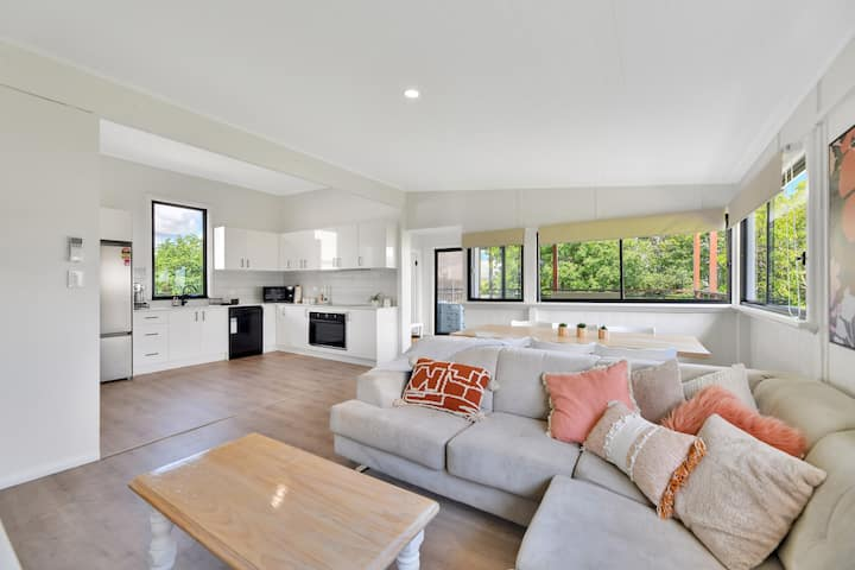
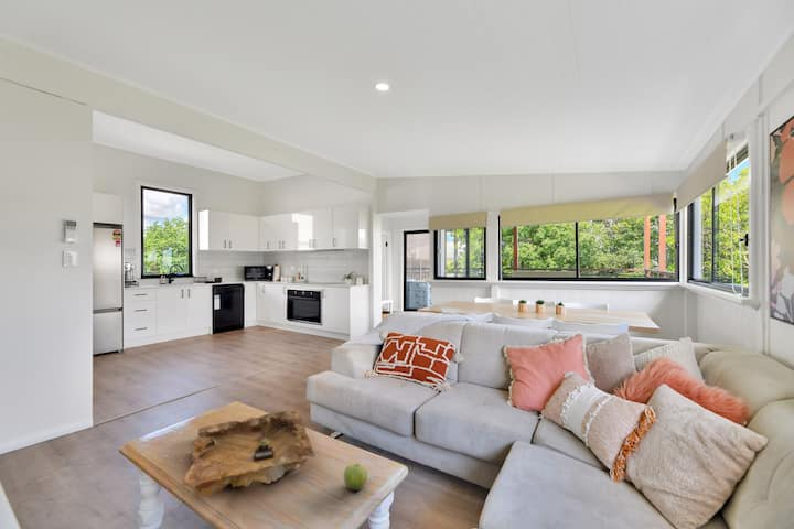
+ fruit (355, 475)
+ decorative tray (251, 445)
